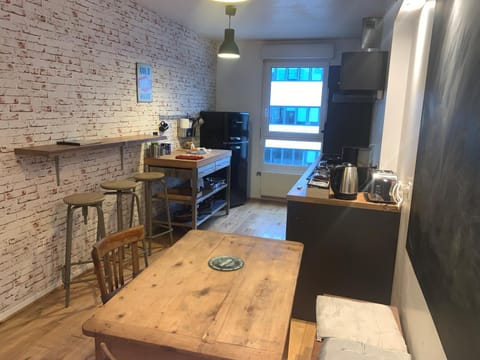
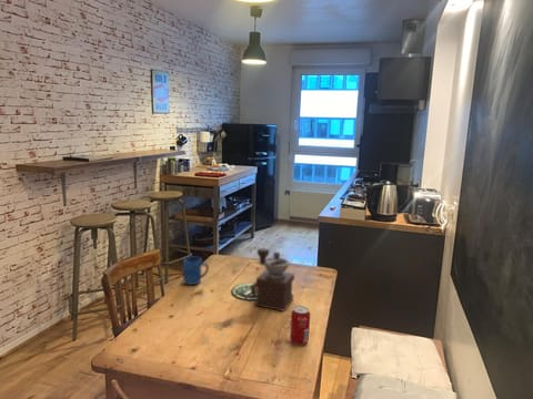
+ coffee grinder (265, 275)
+ beverage can (300, 325)
+ mug (195, 270)
